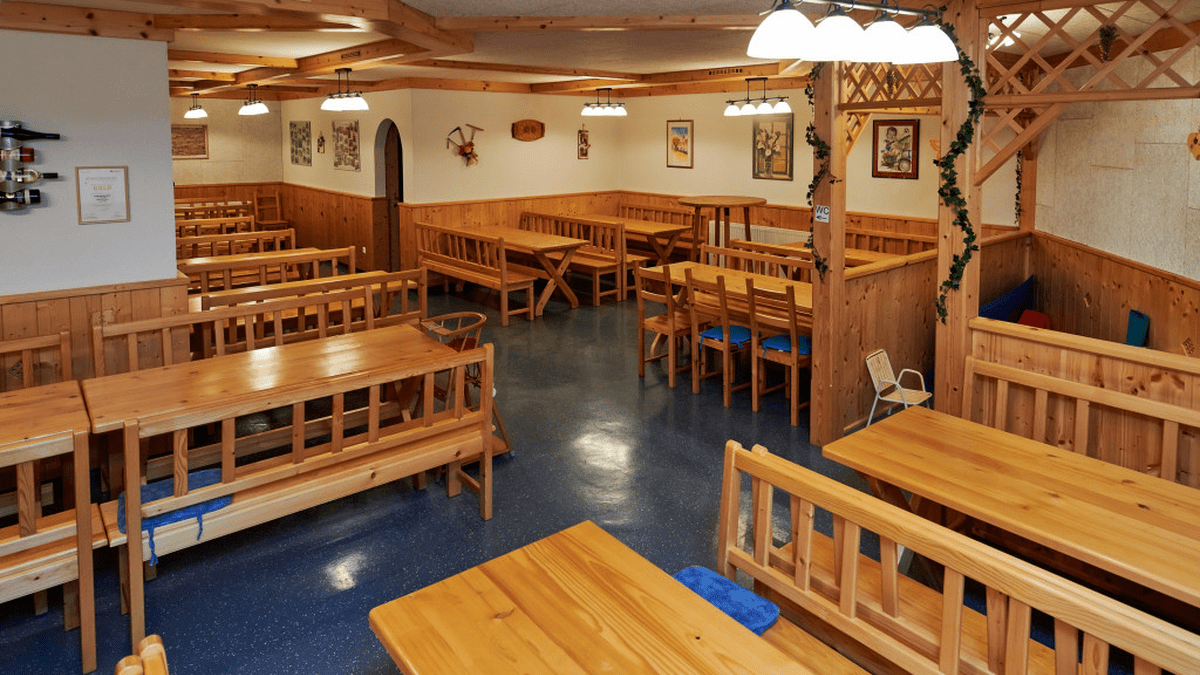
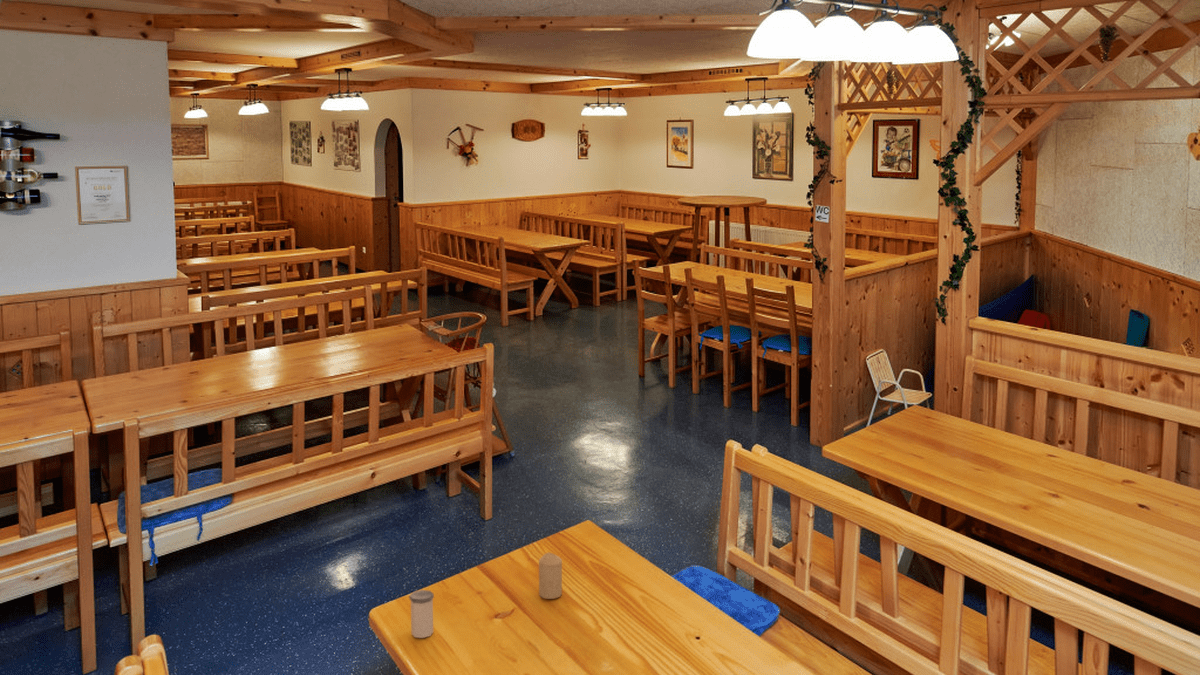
+ candle (550, 574)
+ salt shaker (422, 613)
